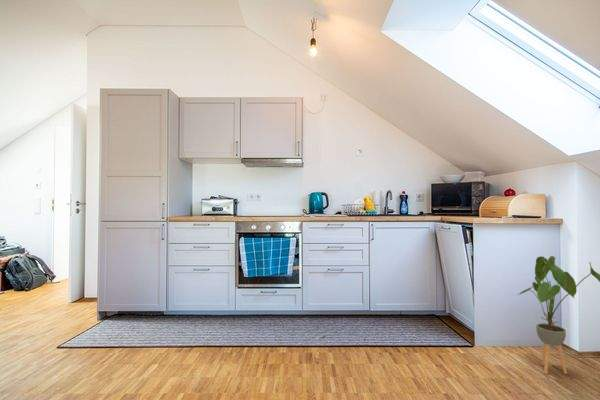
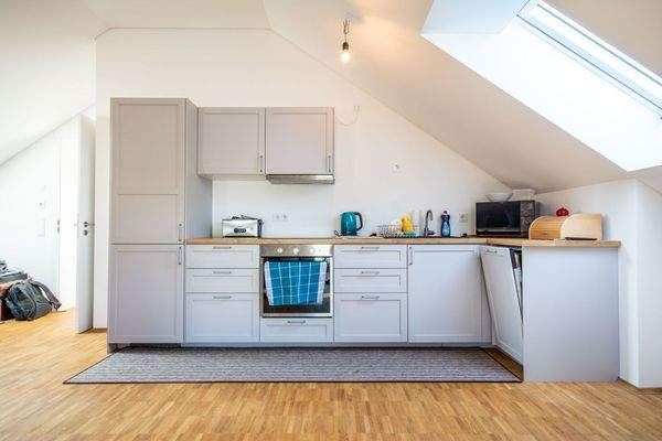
- house plant (553, 312)
